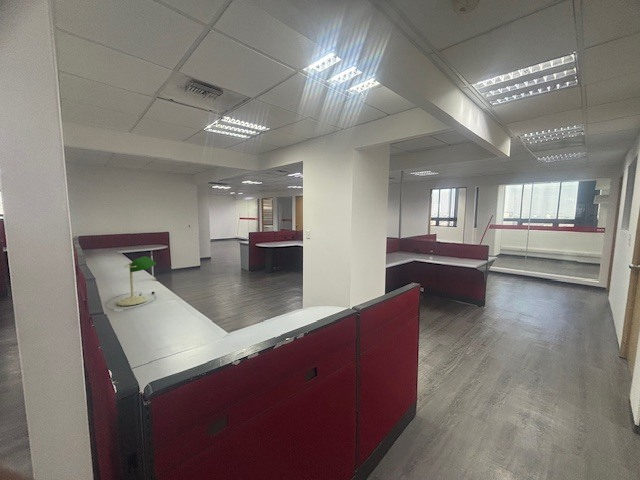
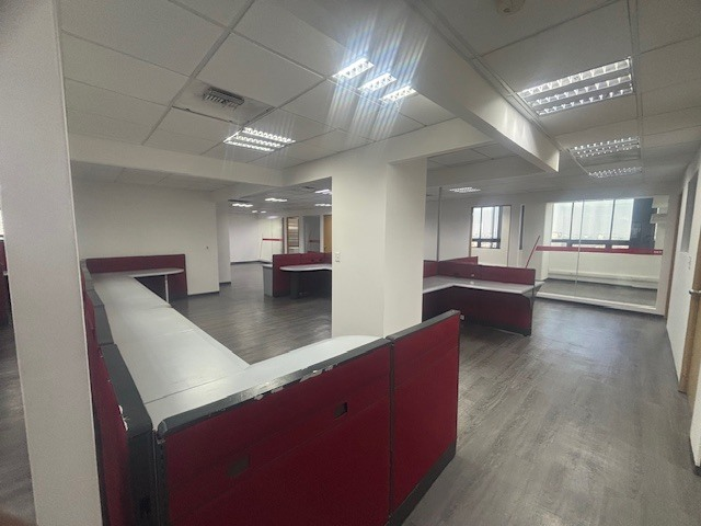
- desk lamp (131, 279)
